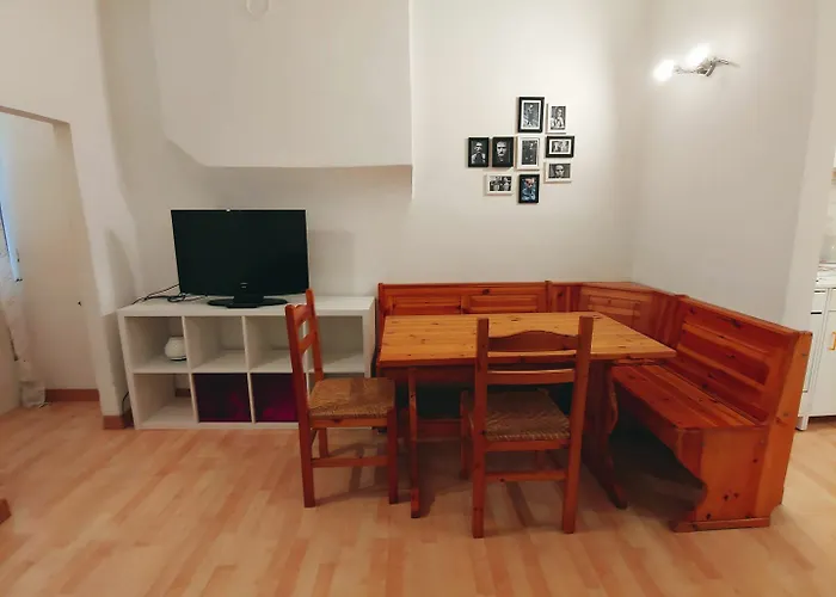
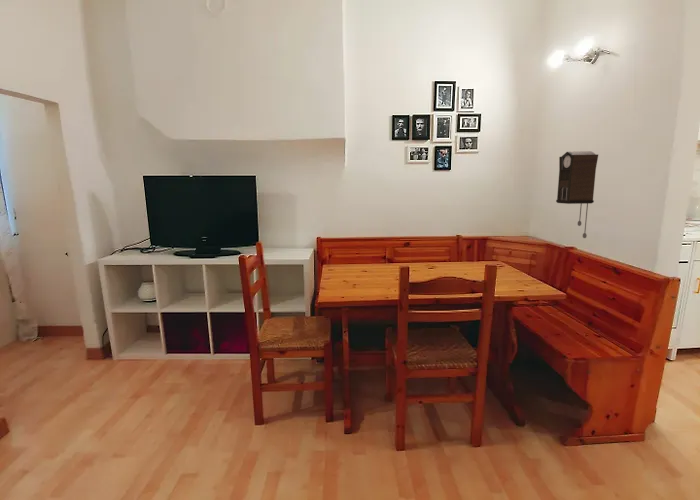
+ pendulum clock (574, 195)
